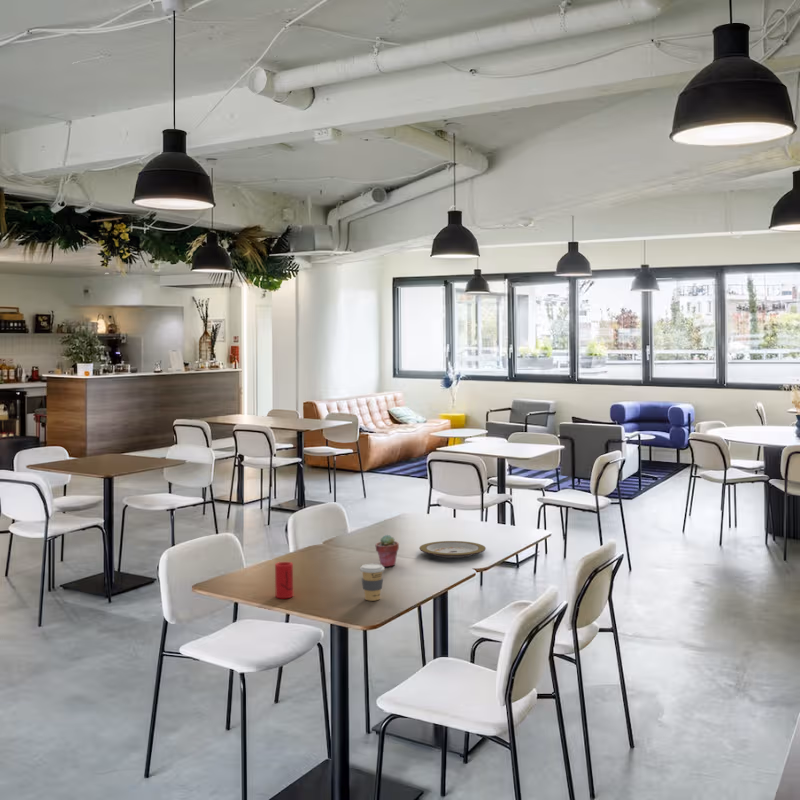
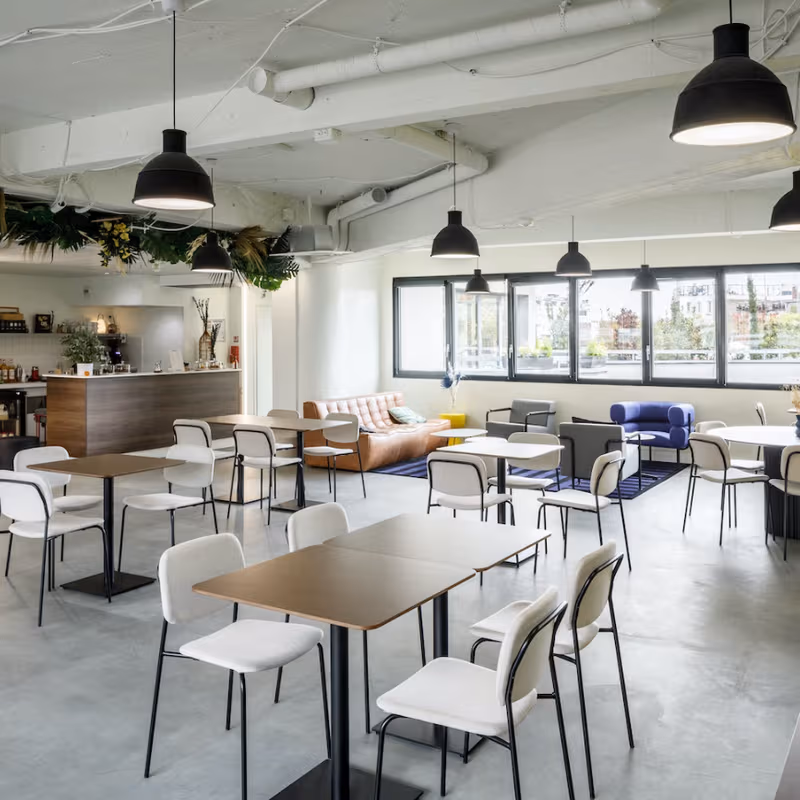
- coffee cup (372, 582)
- potted succulent (387, 549)
- plate (452, 550)
- cup (284, 579)
